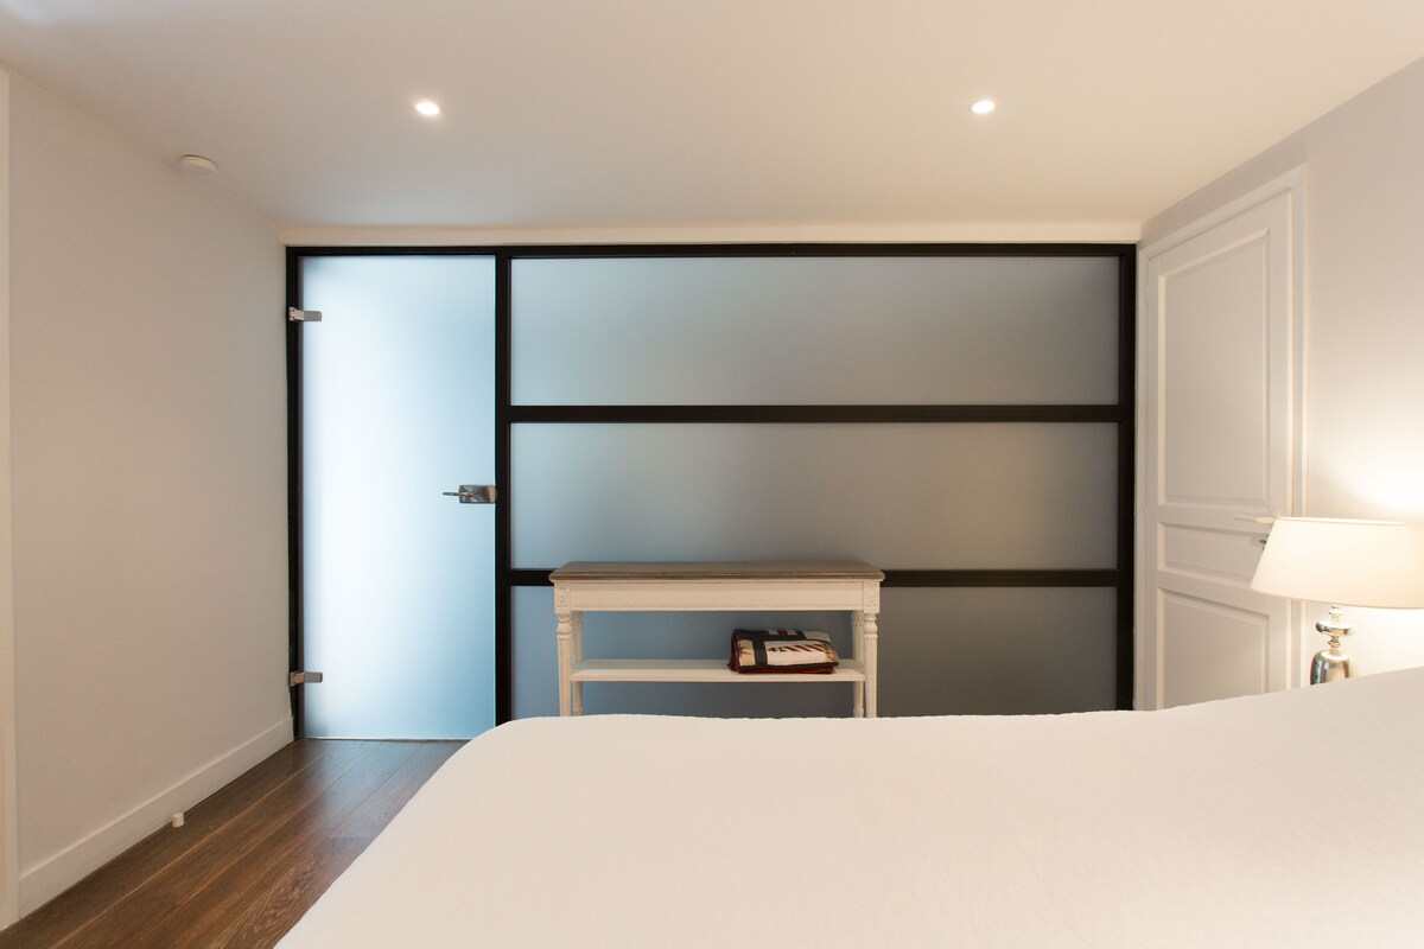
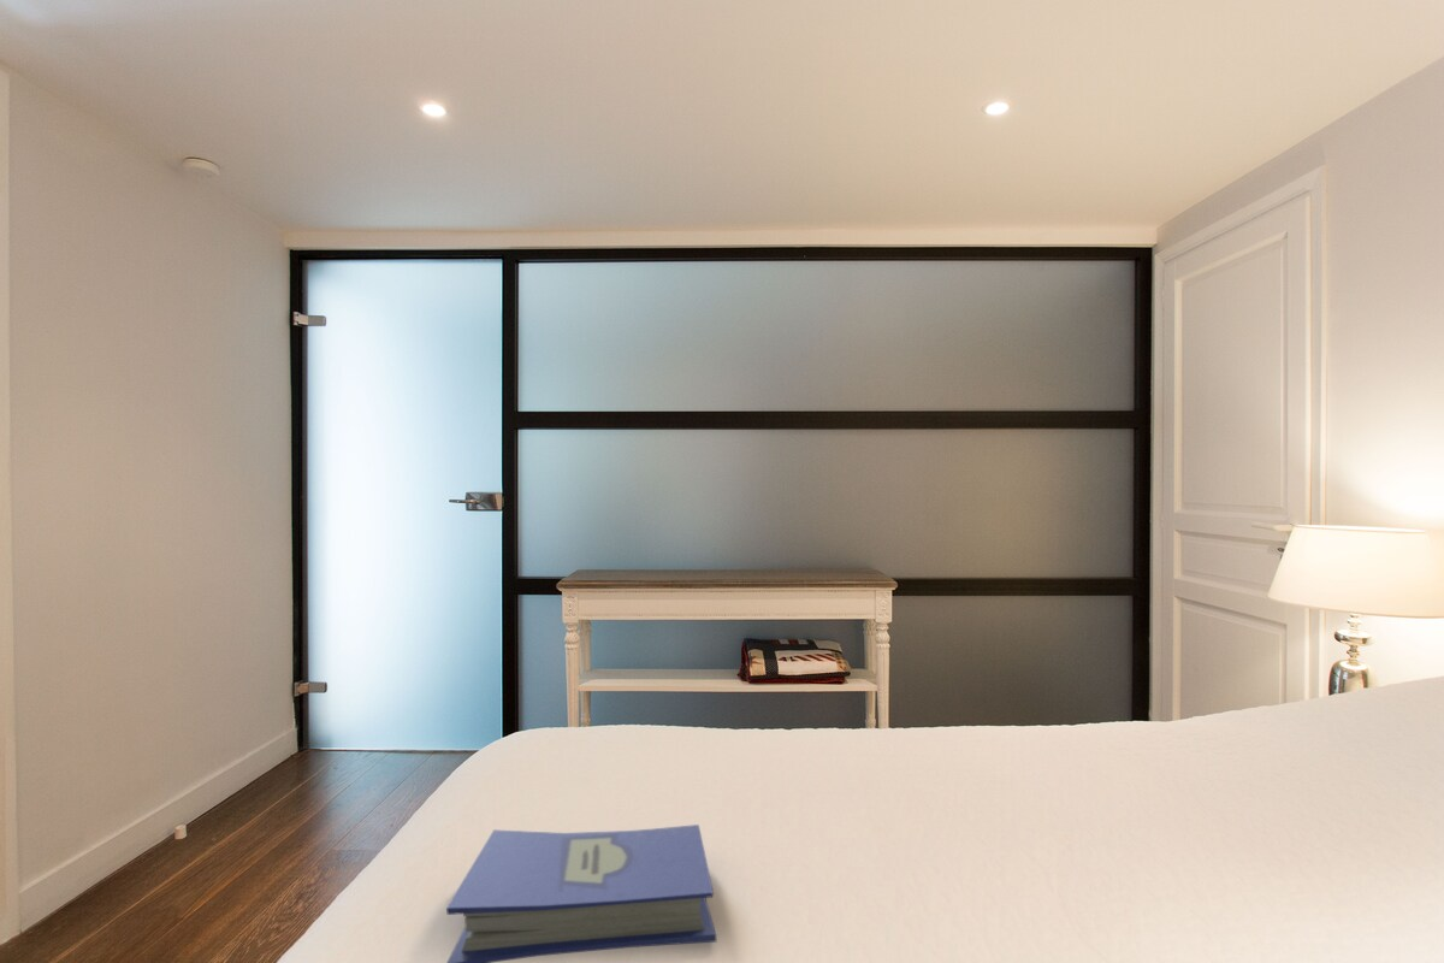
+ hardcover book (591, 878)
